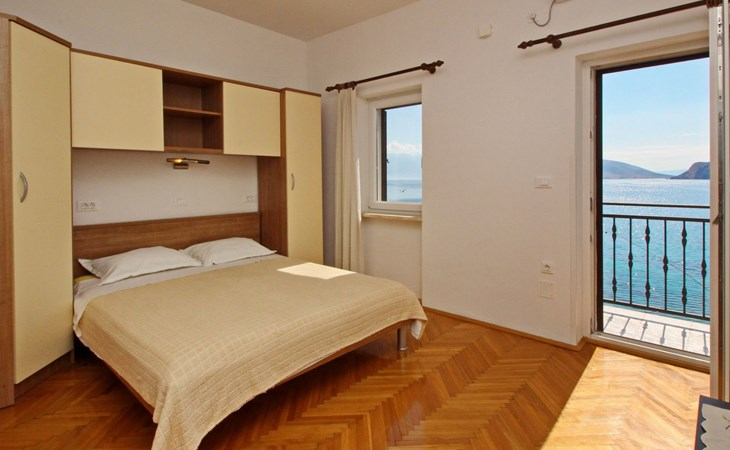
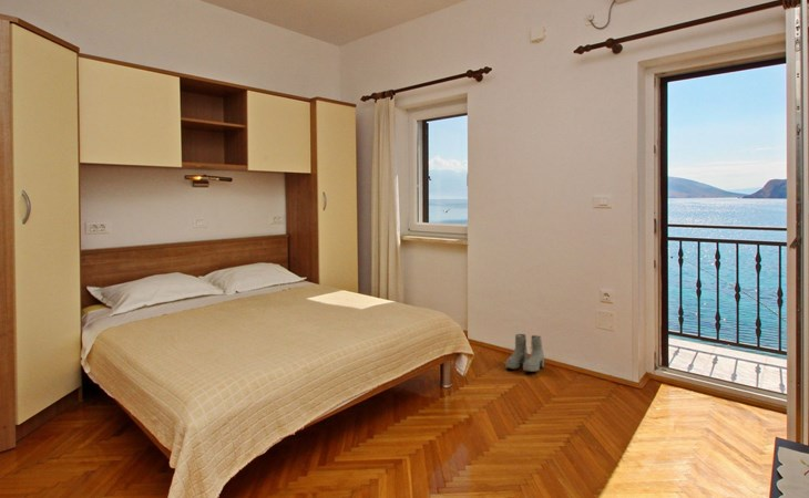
+ boots (525, 352)
